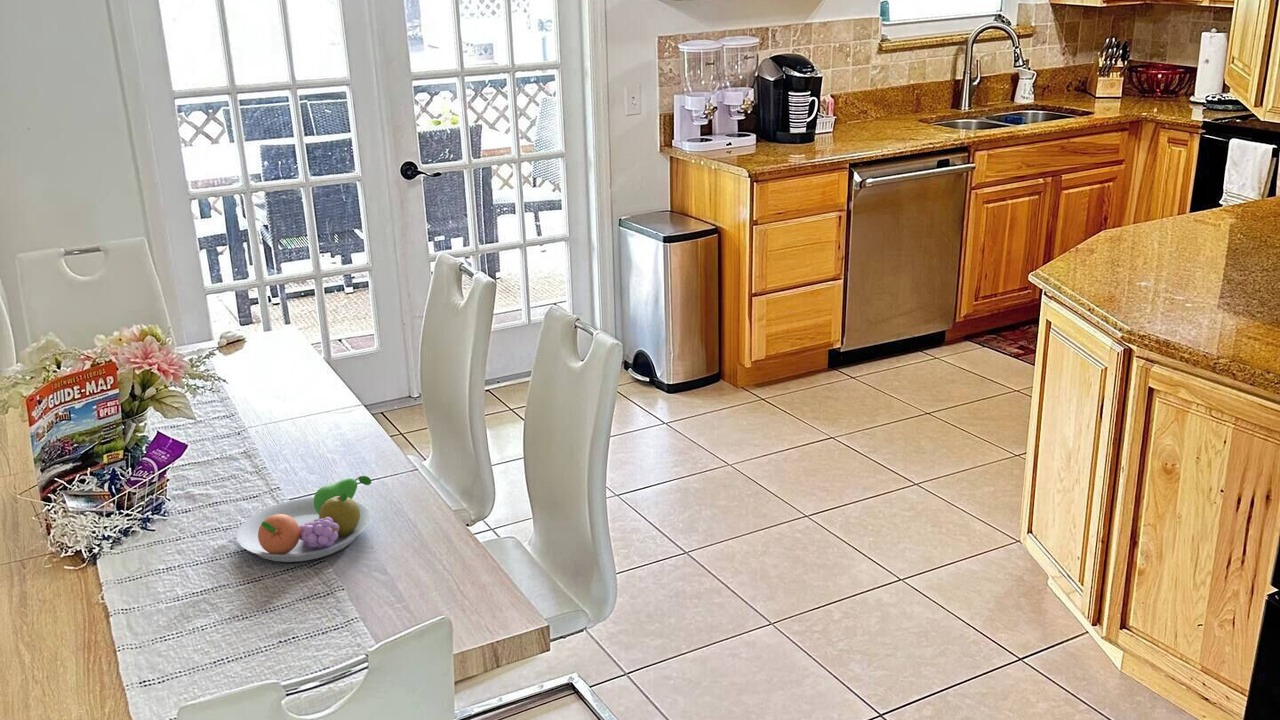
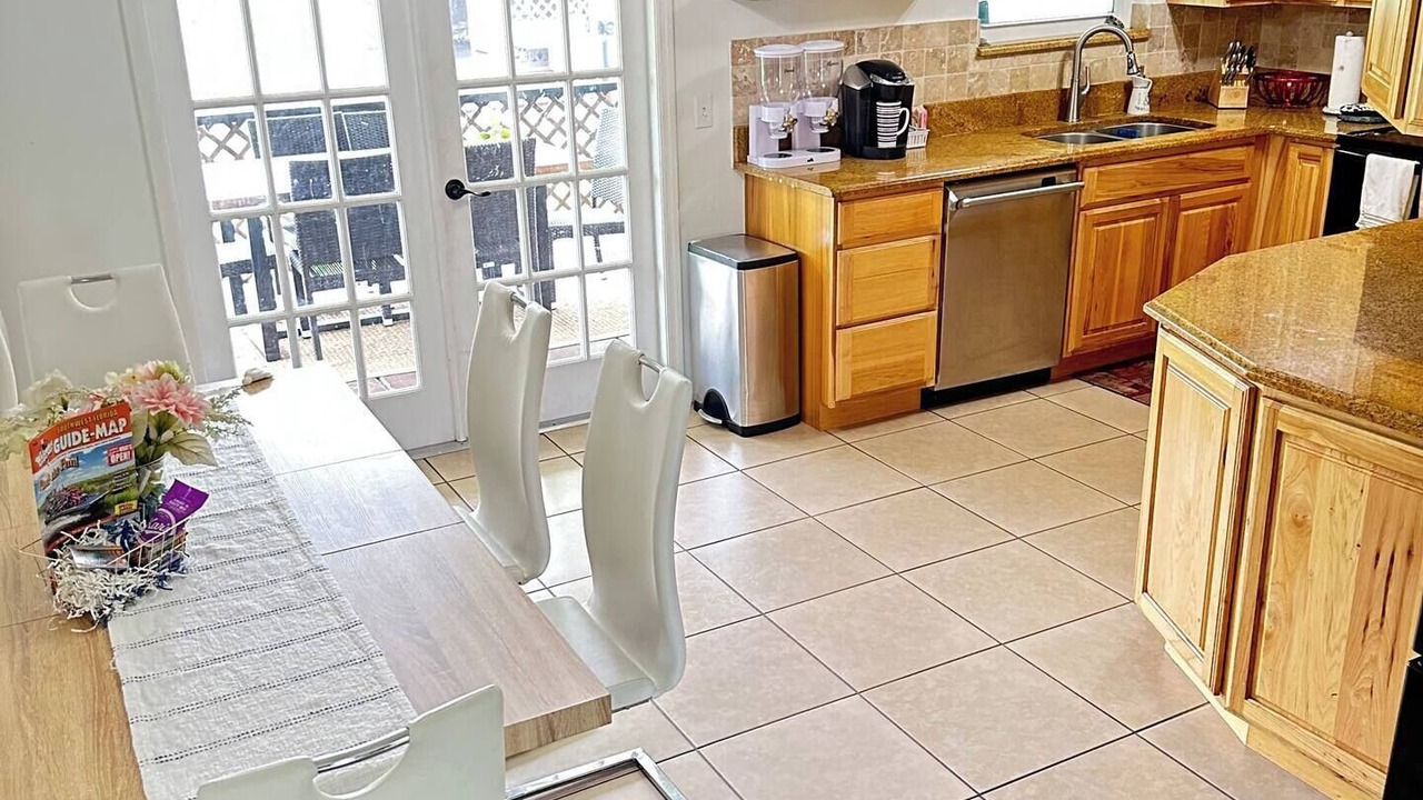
- fruit bowl (308, 512)
